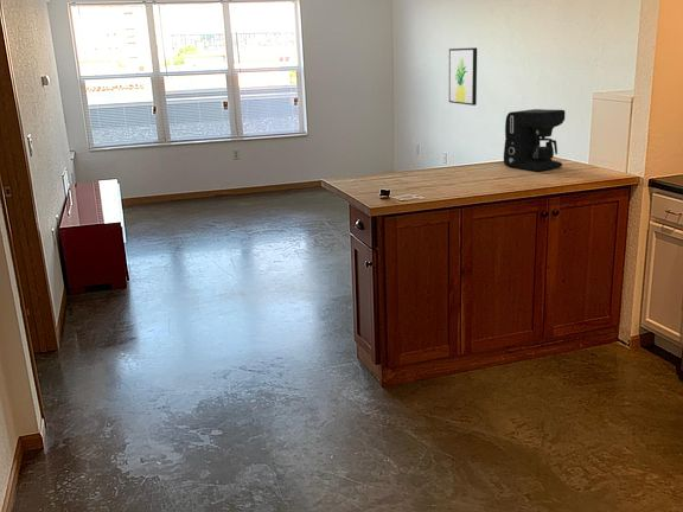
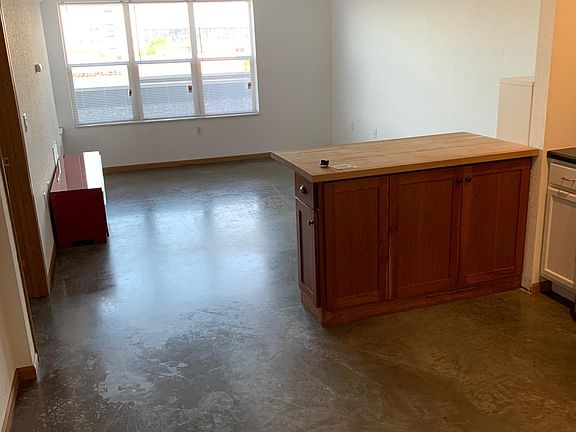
- coffee maker (535, 139)
- wall art (461, 76)
